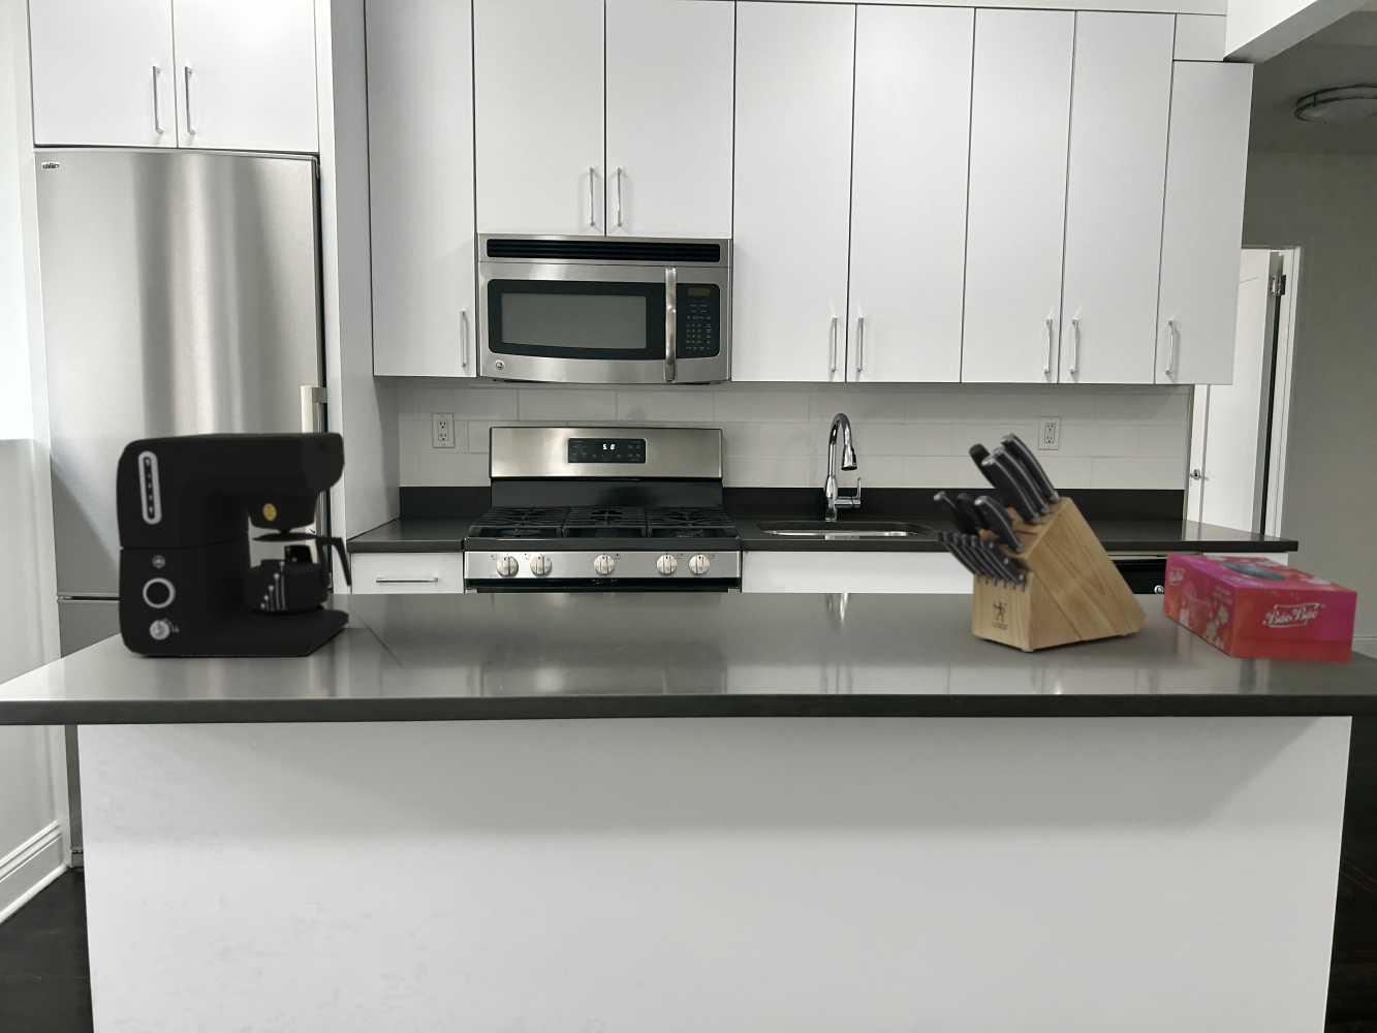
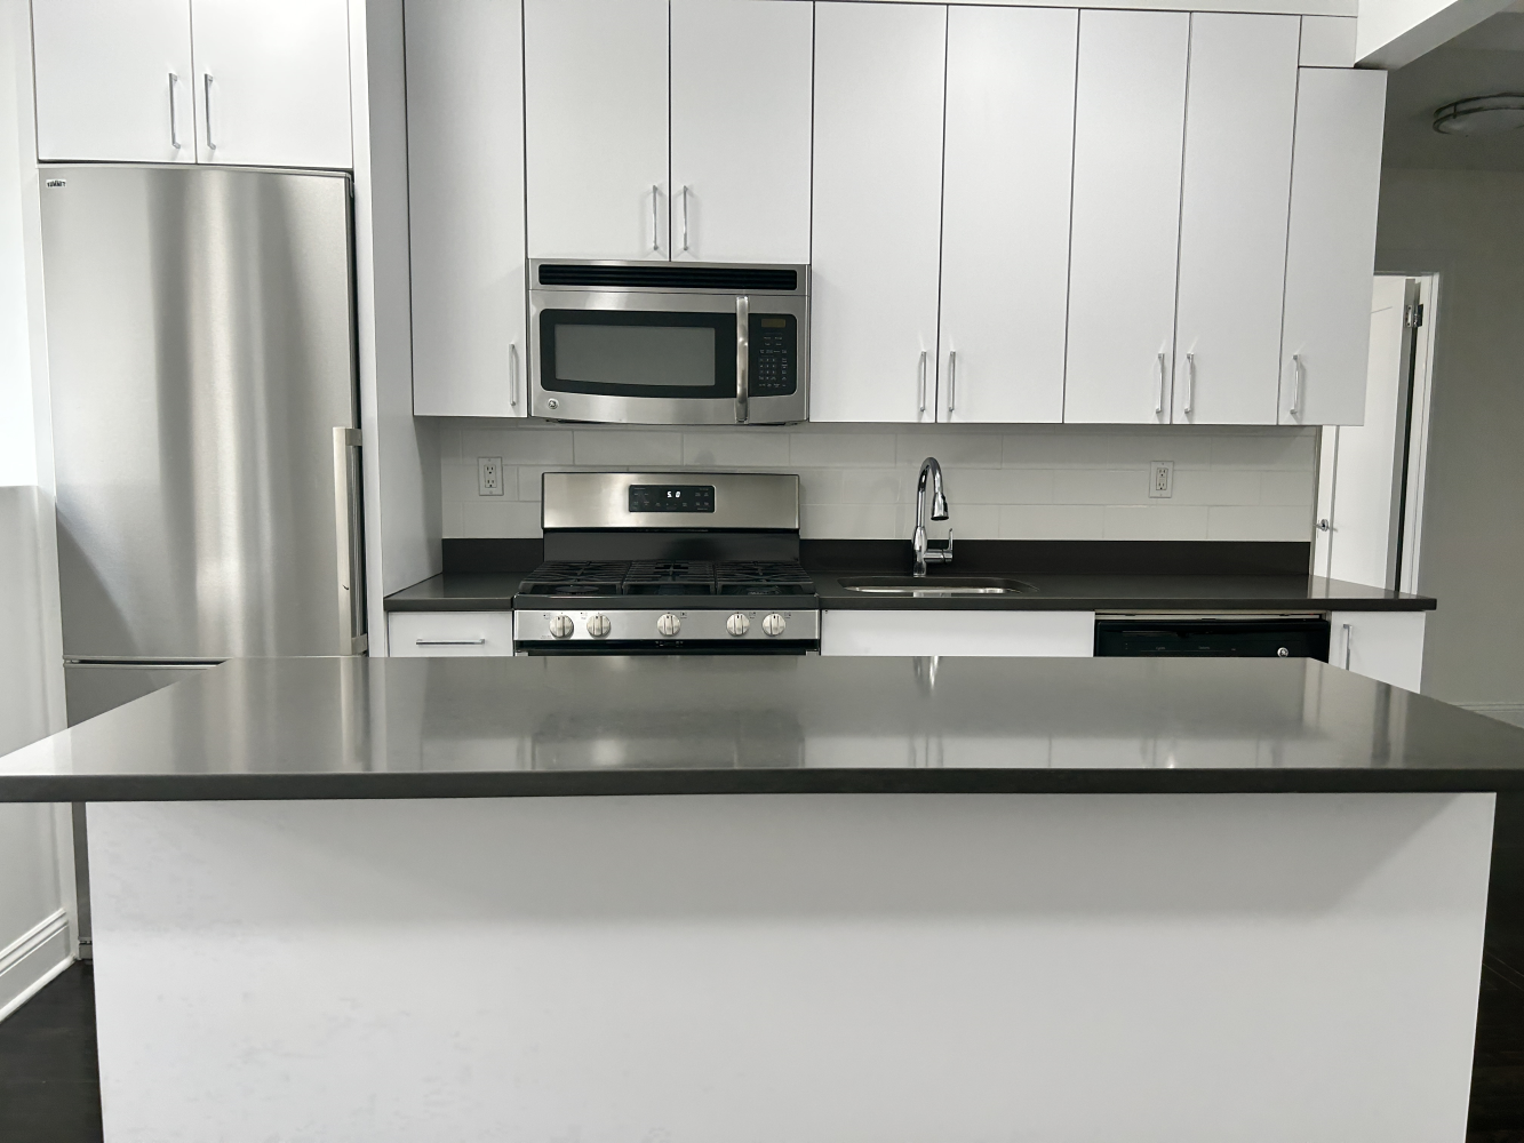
- coffee maker (247, 538)
- tissue box (1249, 602)
- knife block (1043, 536)
